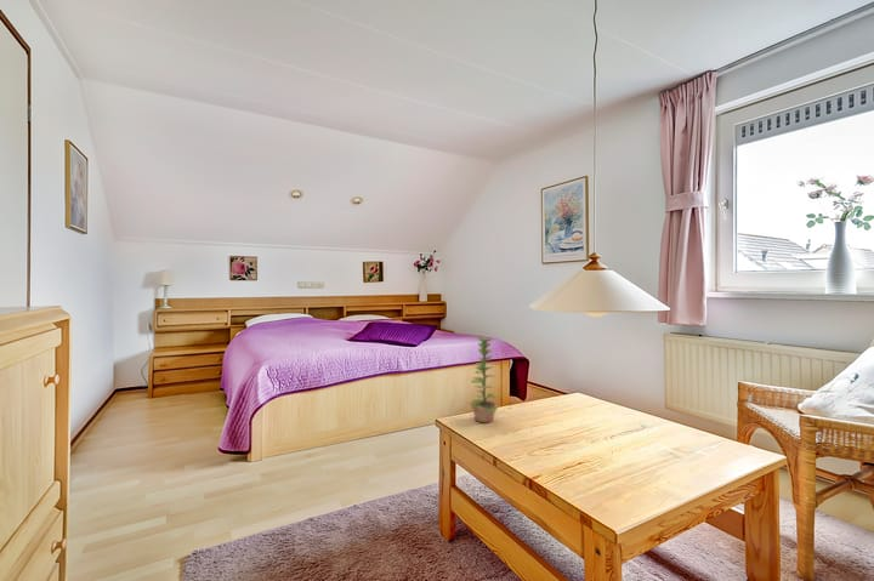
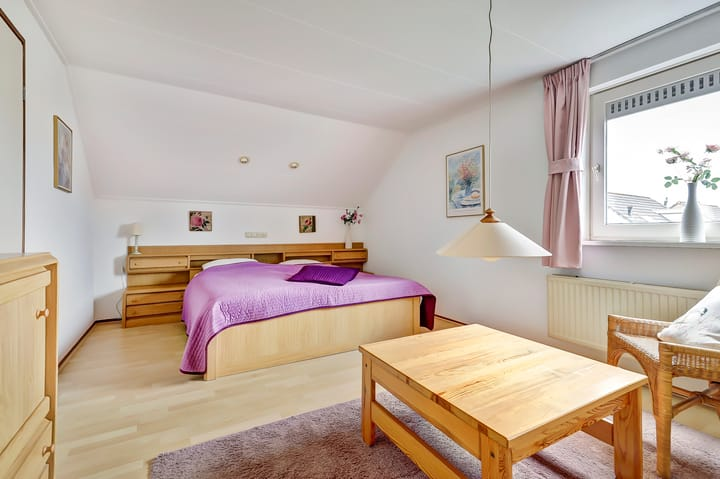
- plant (484, 378)
